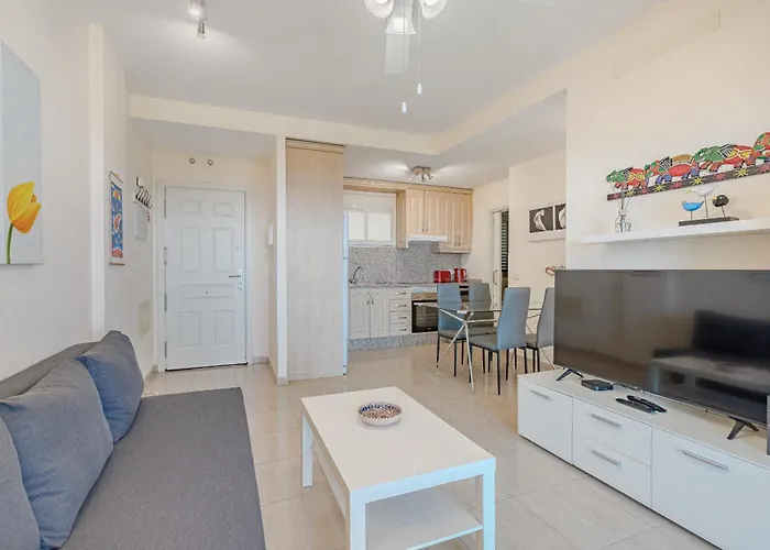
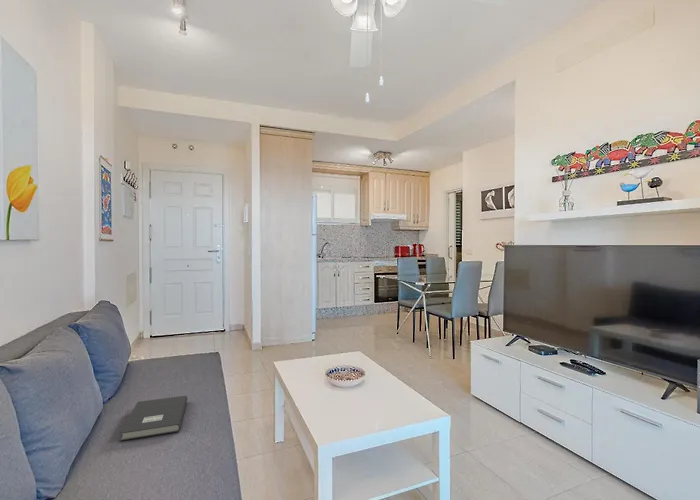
+ book (157, 415)
